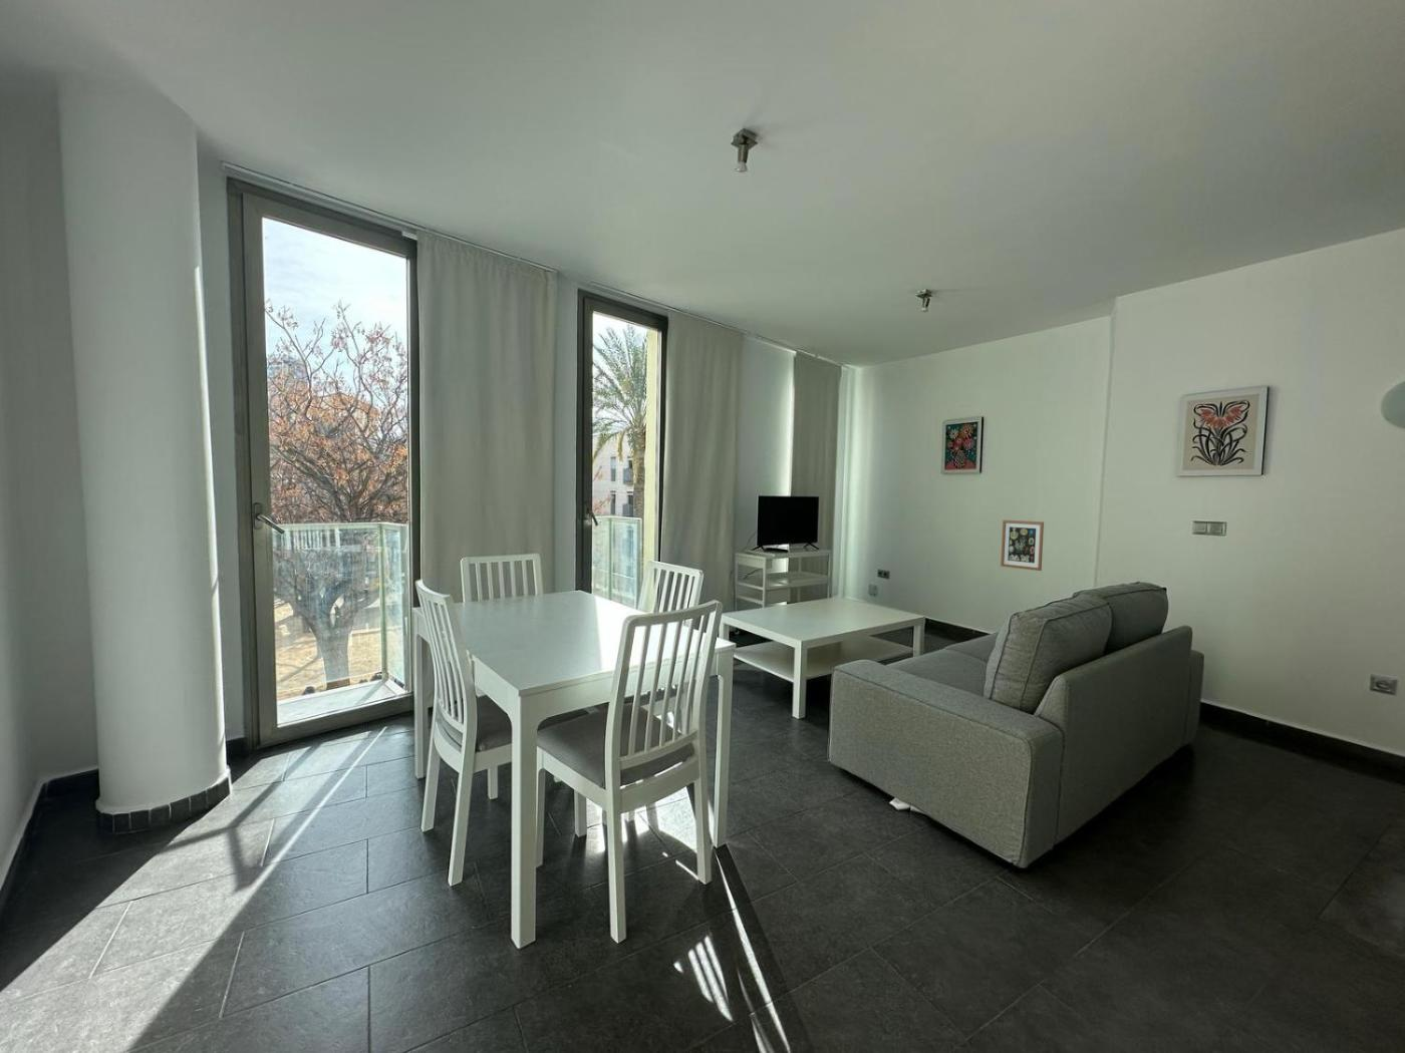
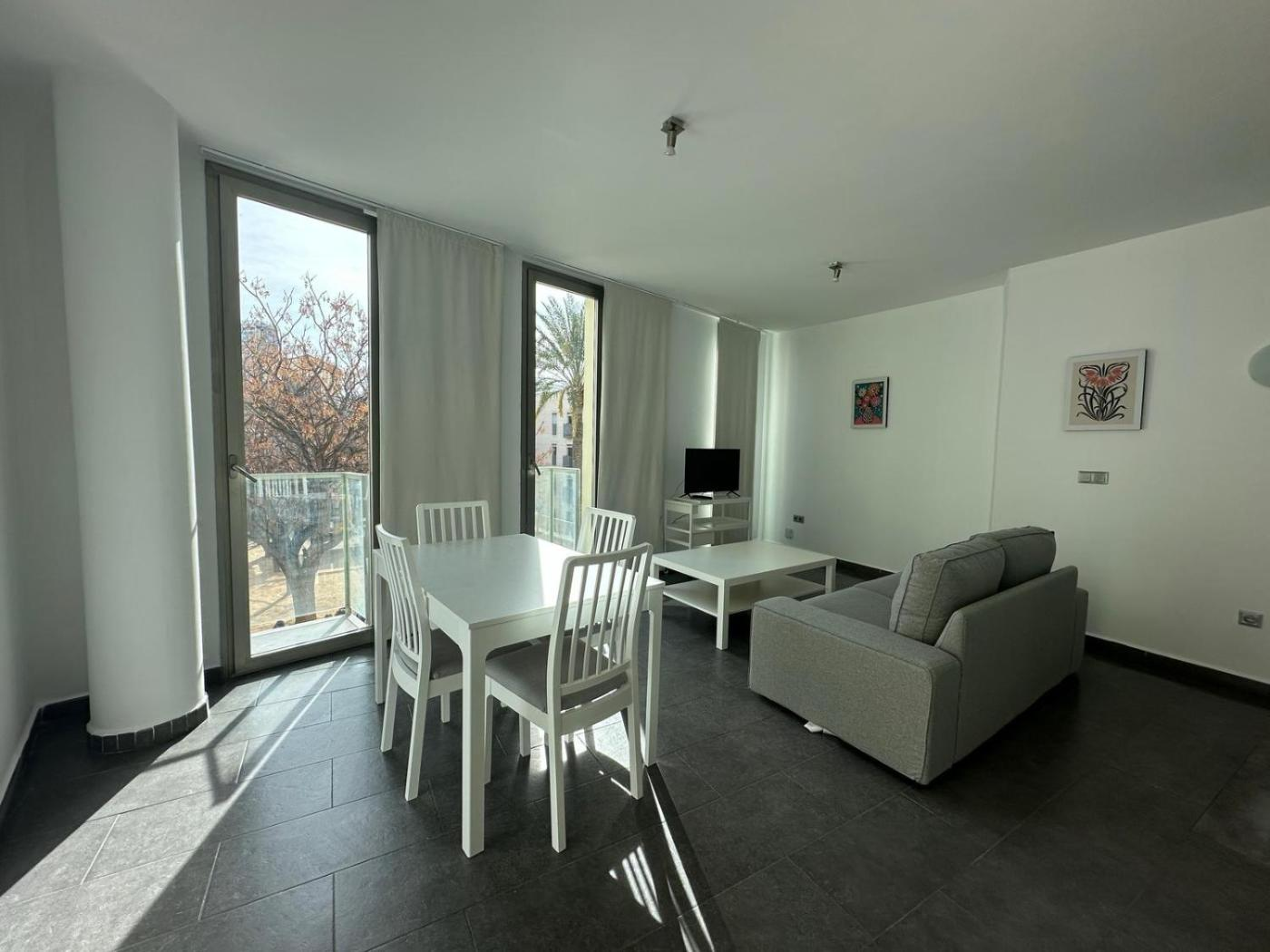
- wall art (1021, 544)
